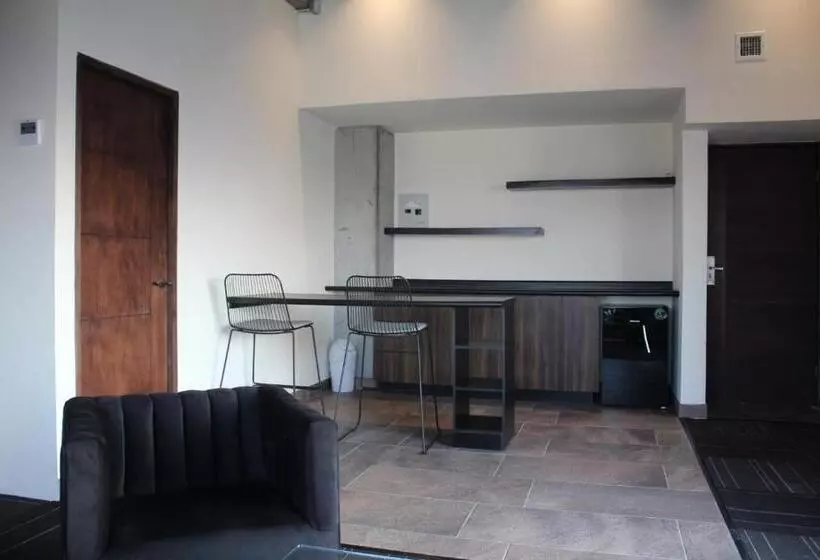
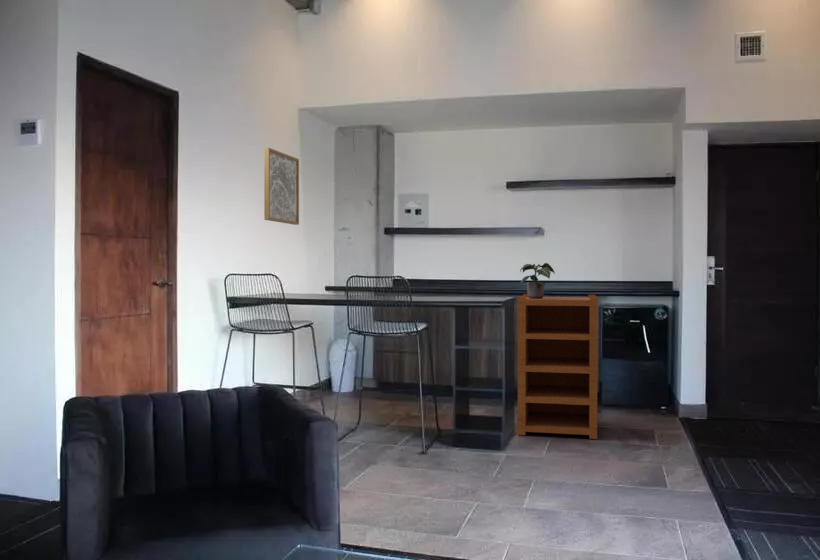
+ wall art (282, 188)
+ cupboard (557, 362)
+ potted plant (536, 280)
